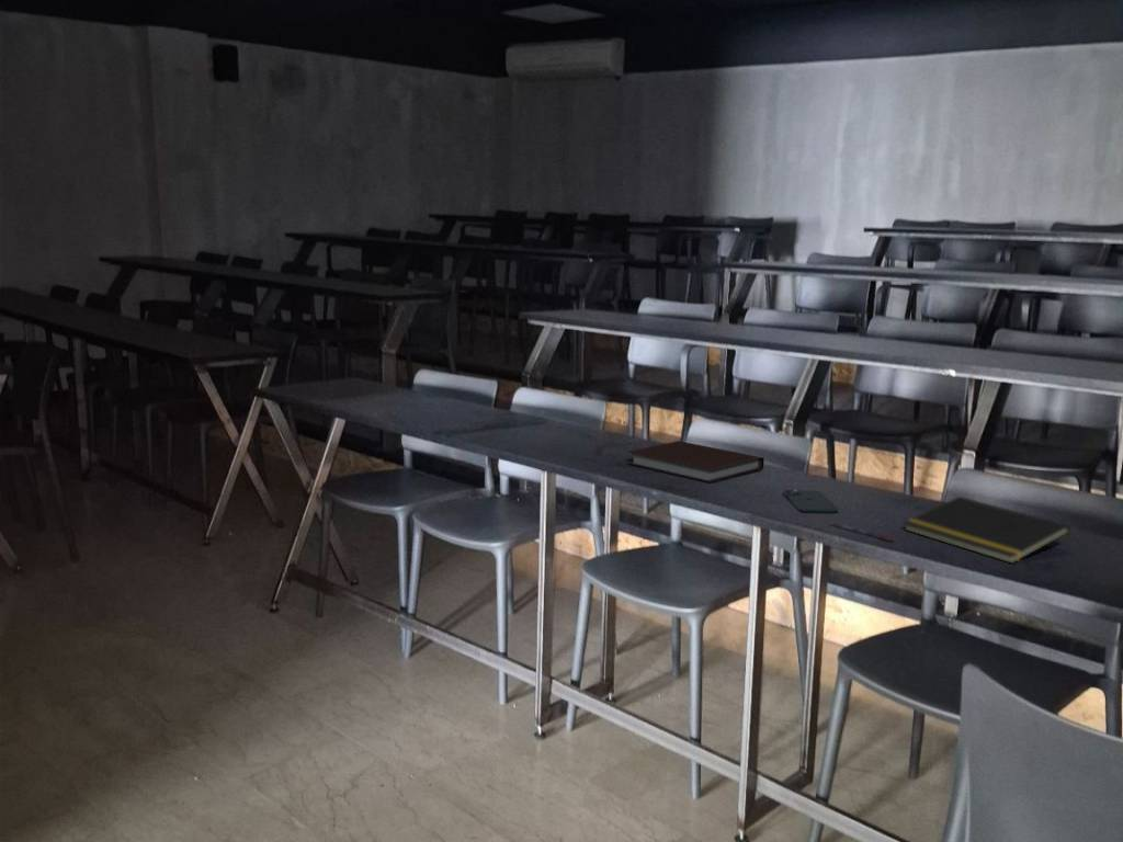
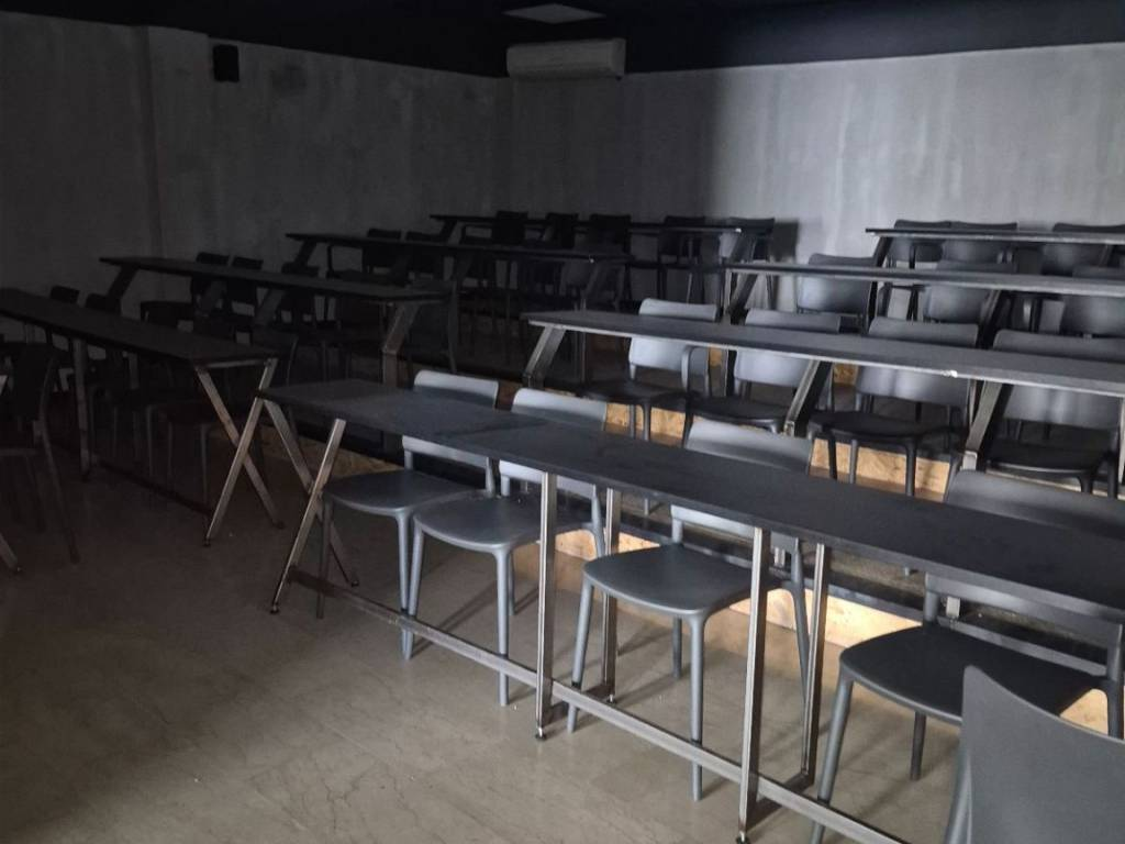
- pen (861, 531)
- smartphone (809, 500)
- notepad (984, 527)
- notebook (694, 459)
